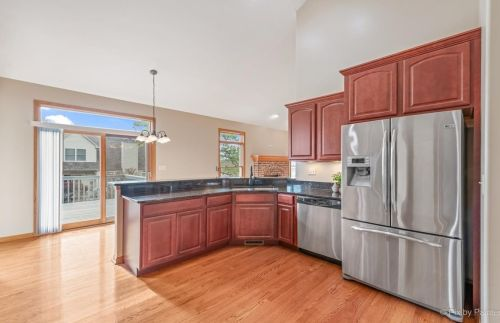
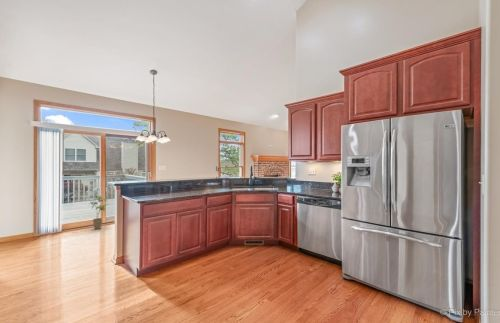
+ house plant (99, 211)
